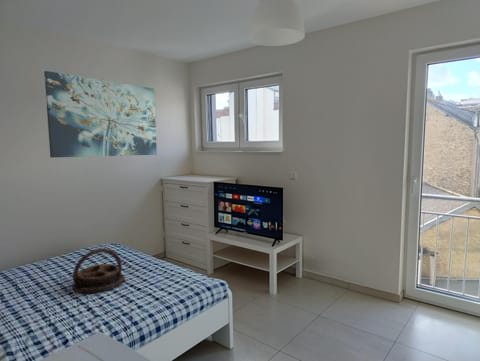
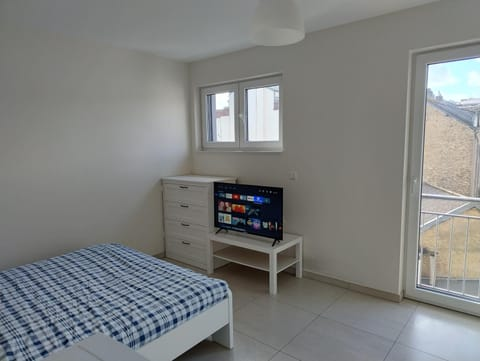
- wall art (108, 119)
- serving tray (98, 265)
